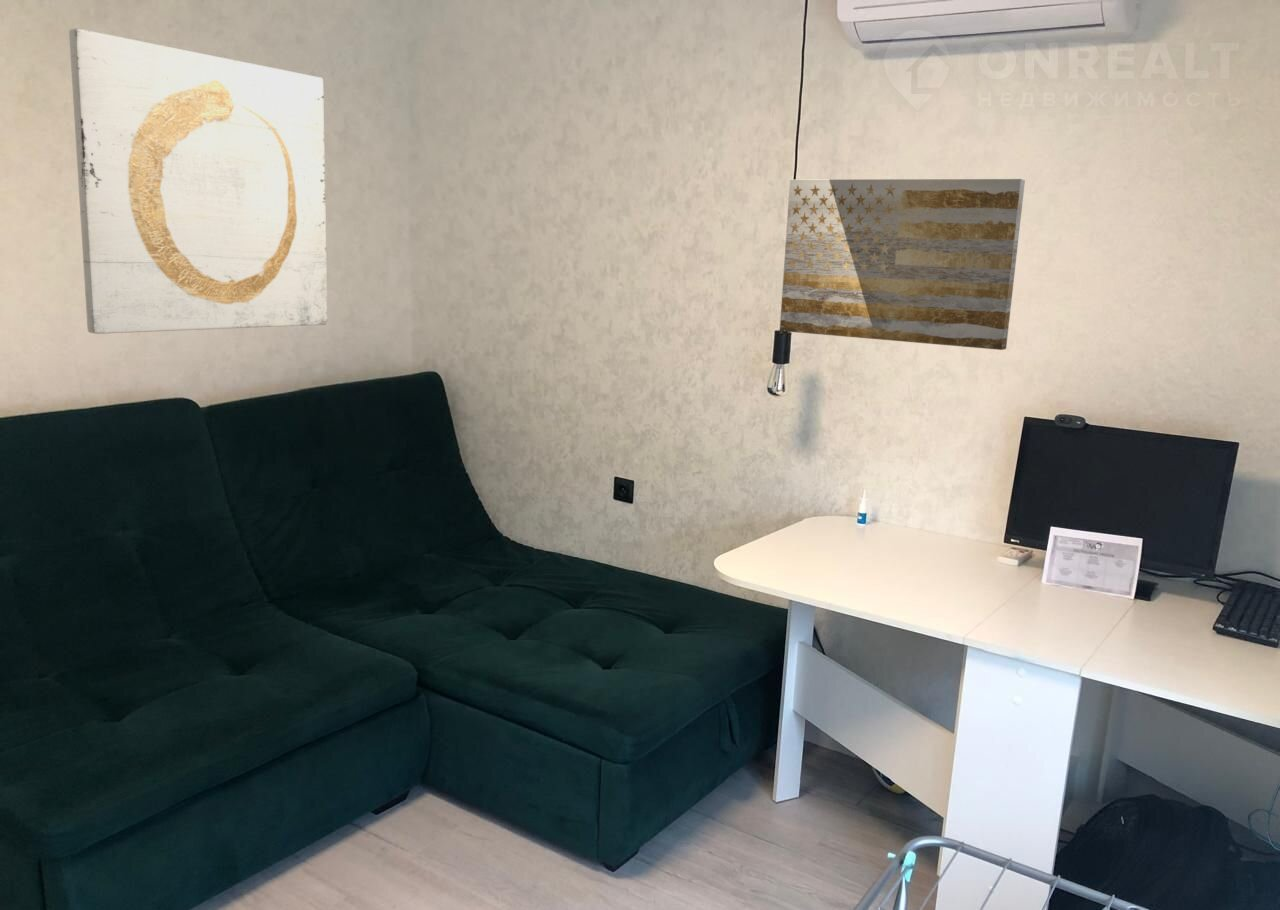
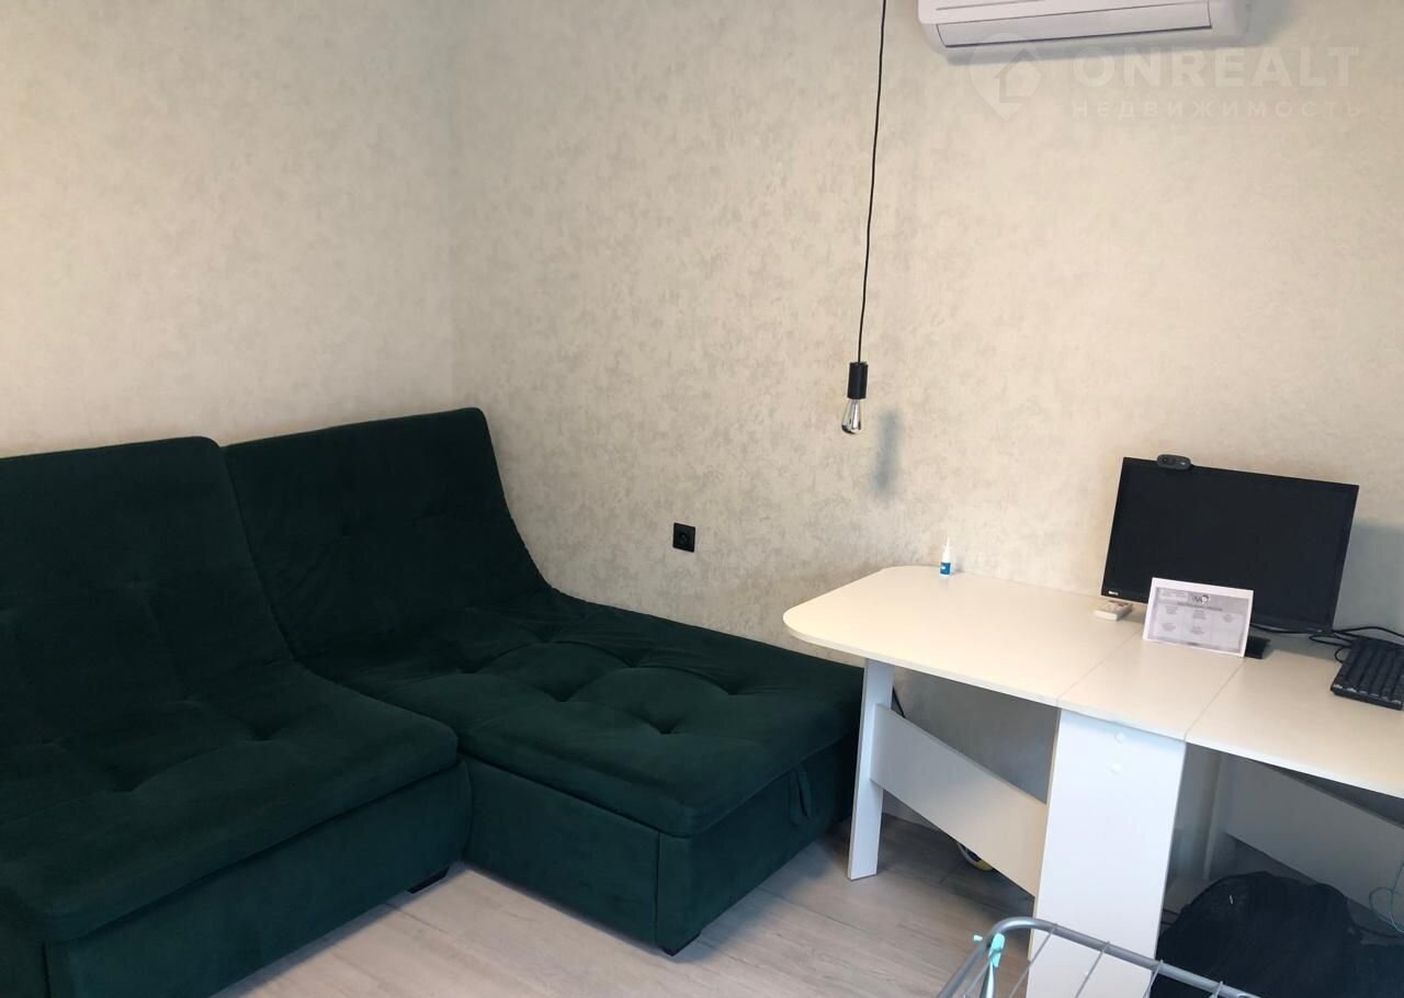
- wall art (893, 260)
- wall art (214, 195)
